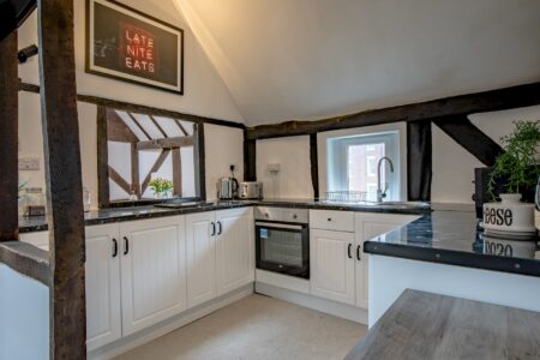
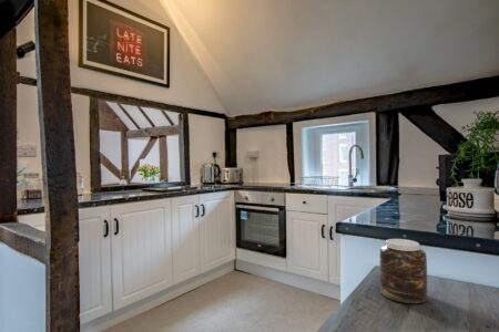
+ jar (403, 268)
